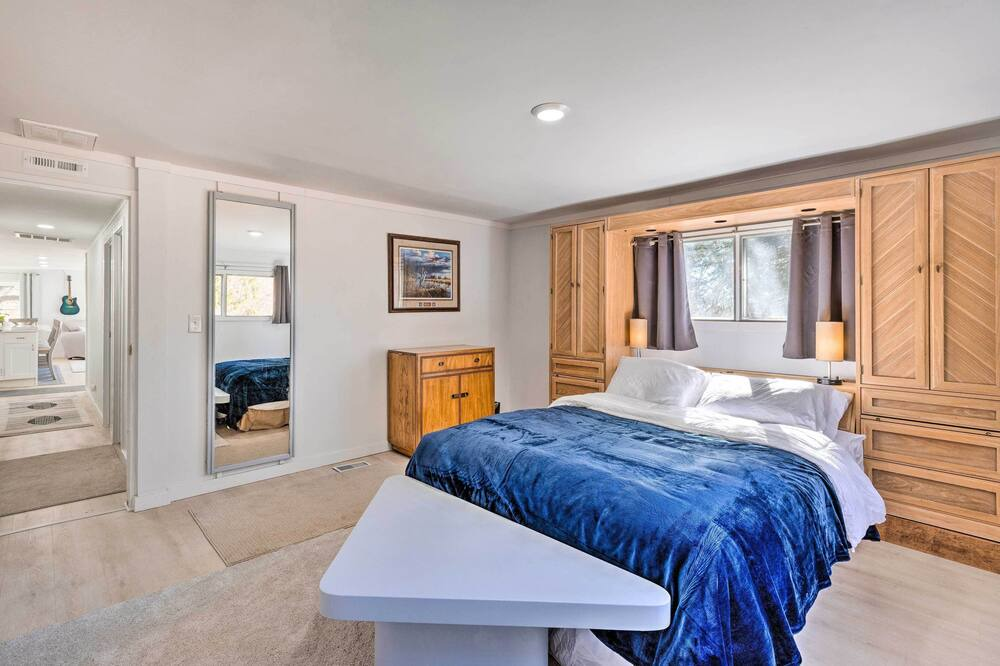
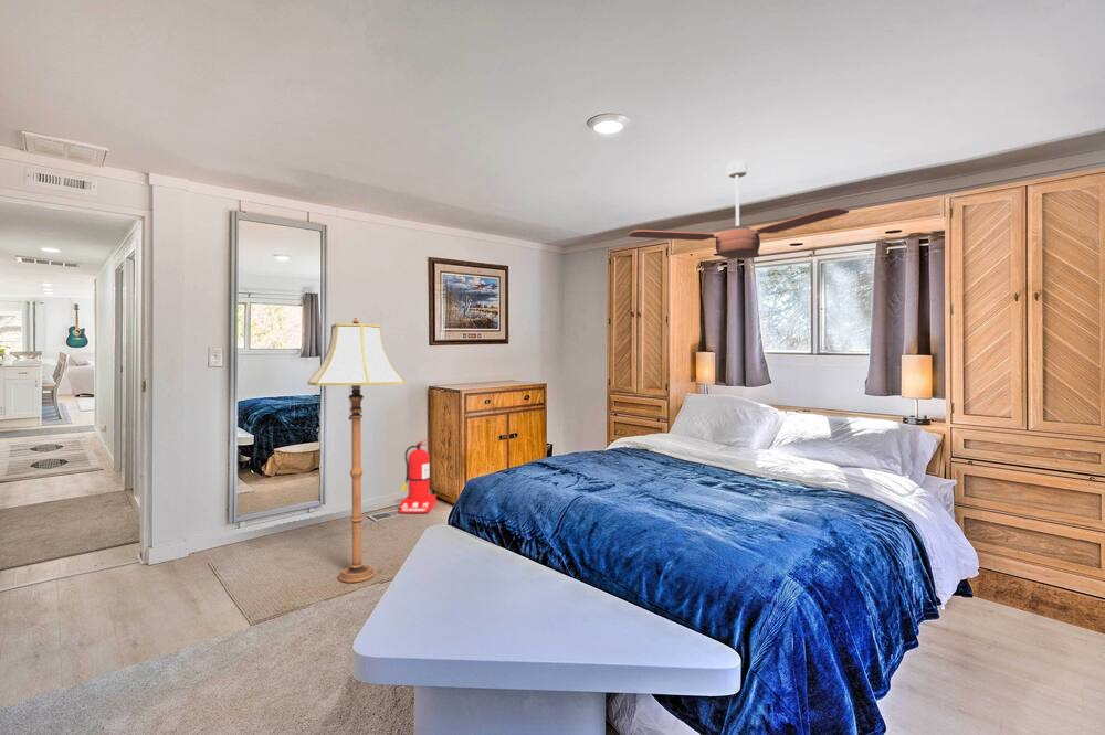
+ ceiling fan (736, 213)
+ fire extinguisher (418, 473)
+ floor lamp (356, 446)
